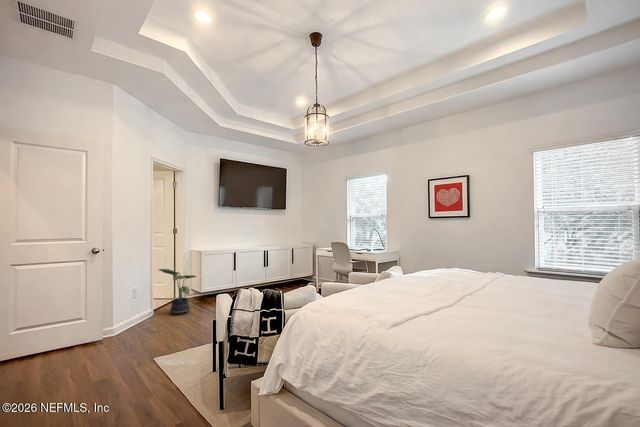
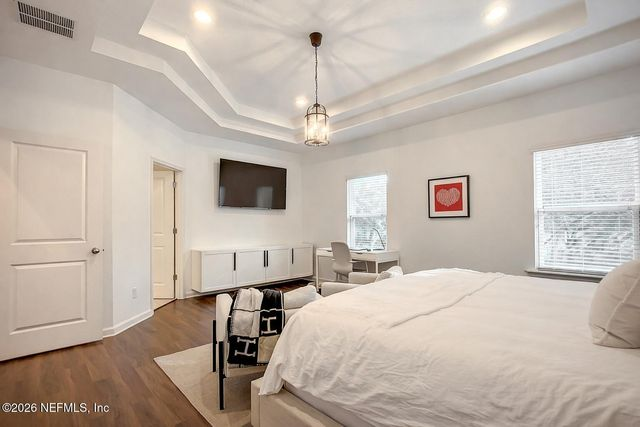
- potted plant (178, 288)
